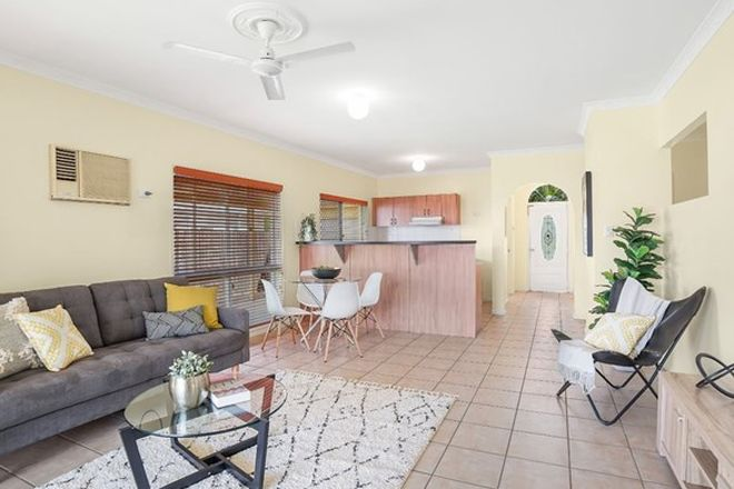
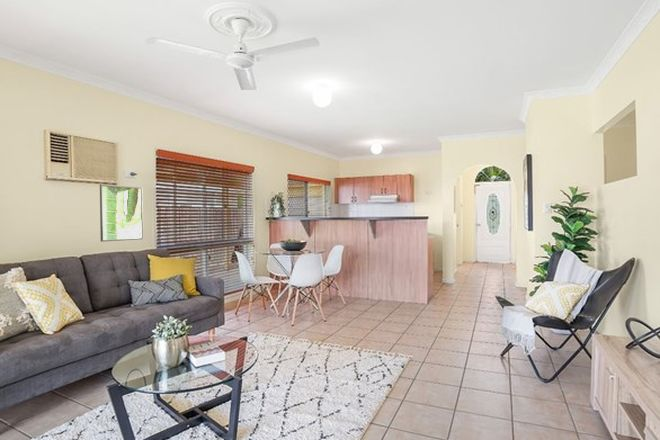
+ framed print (122, 213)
